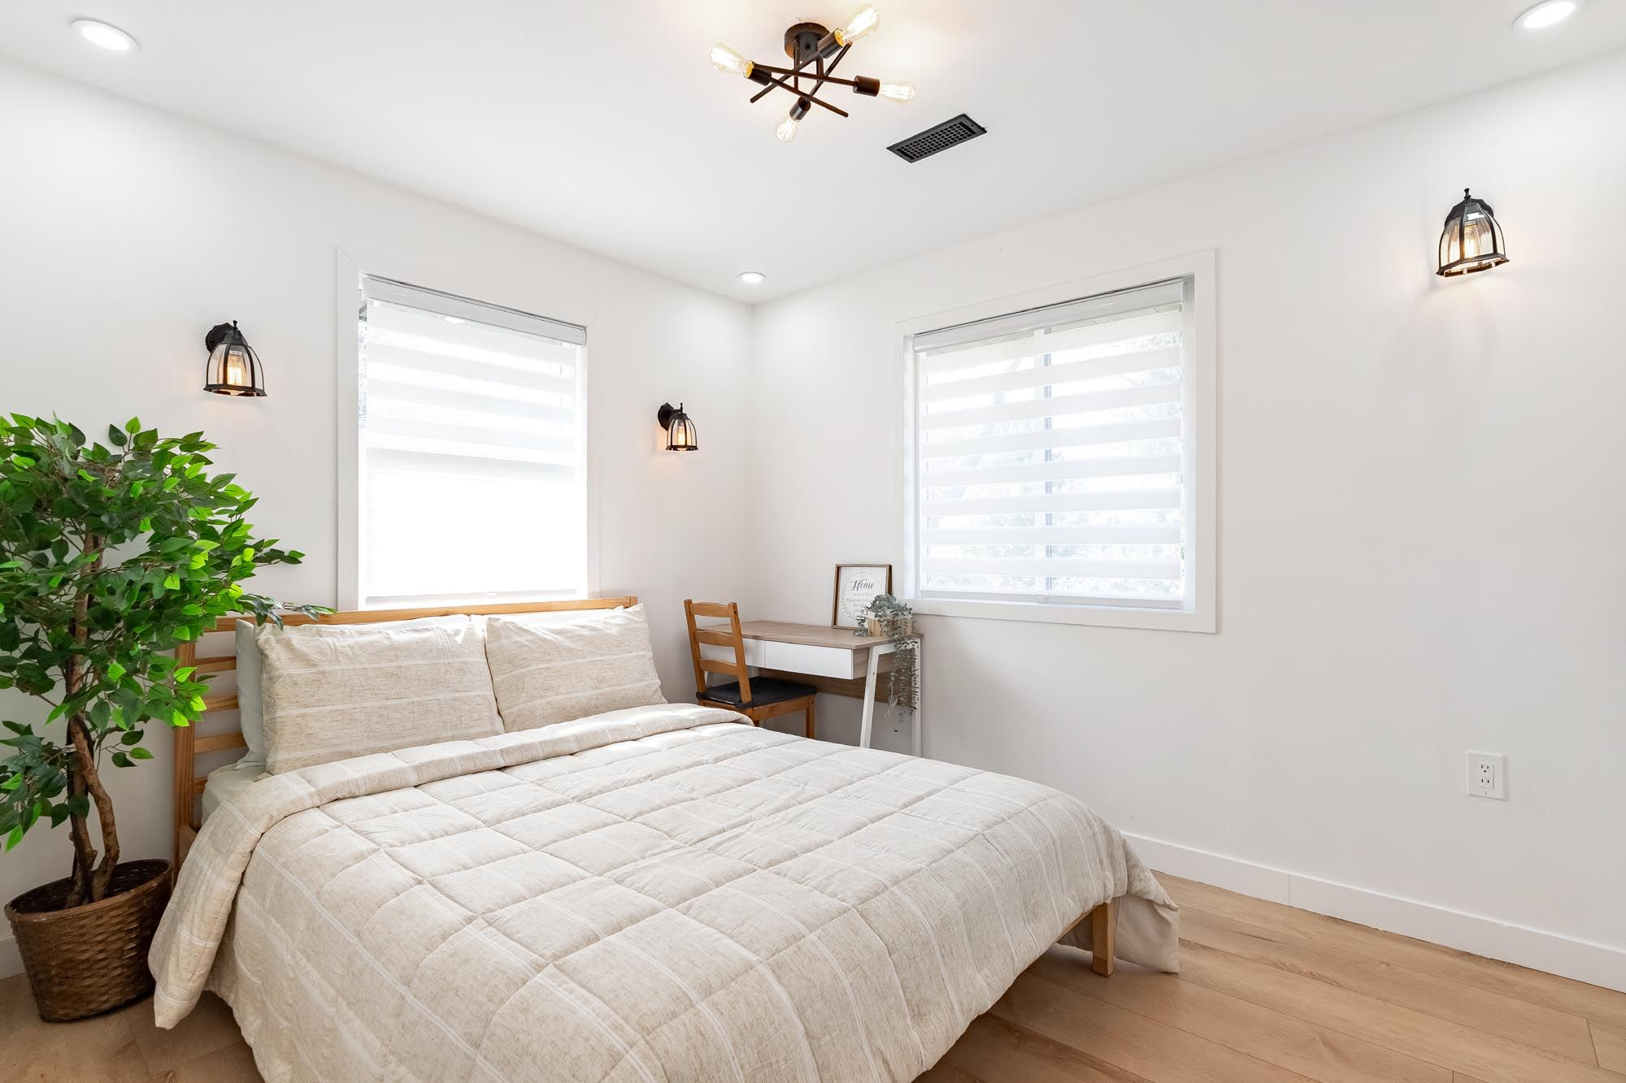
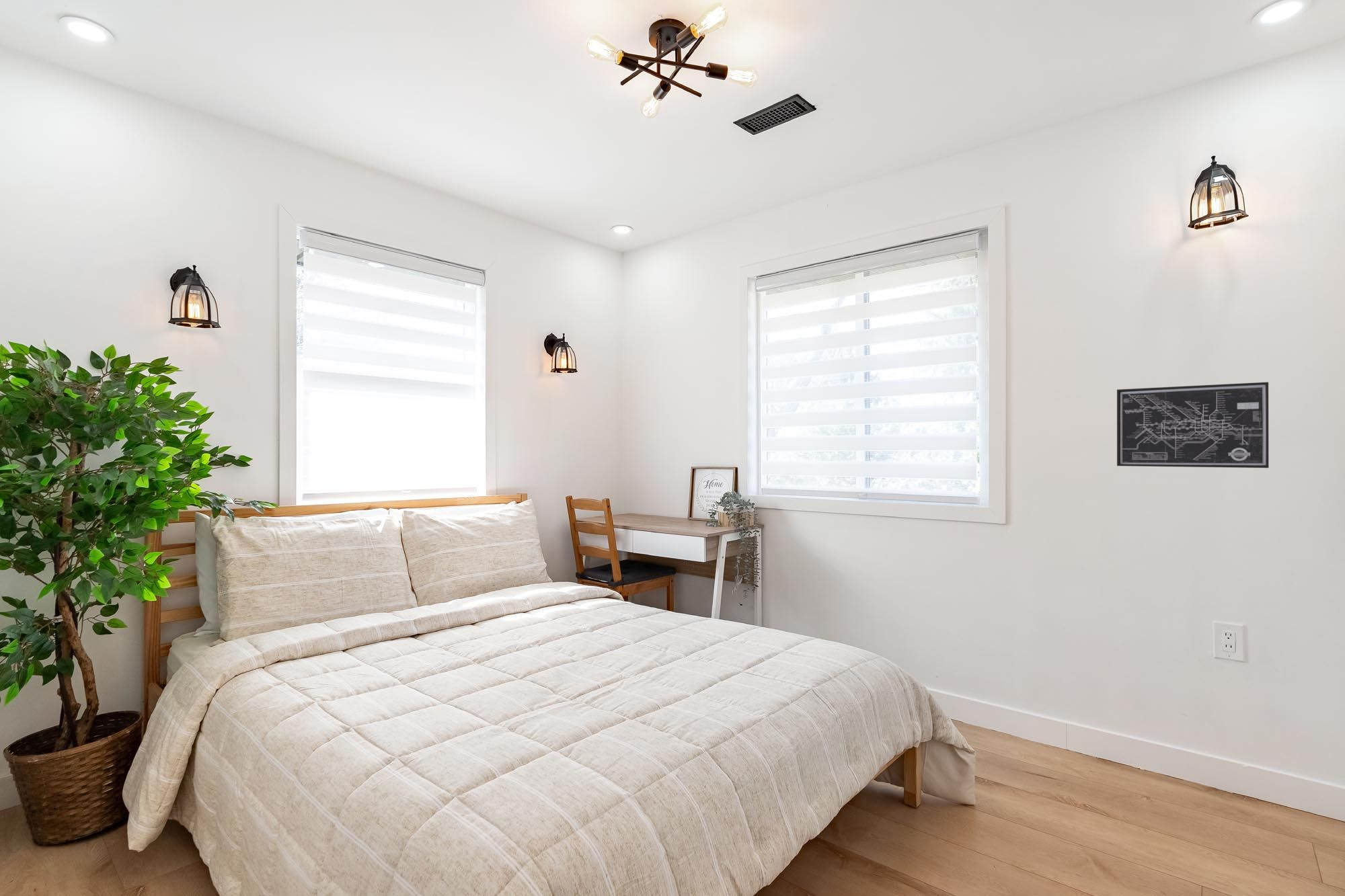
+ wall art (1188, 426)
